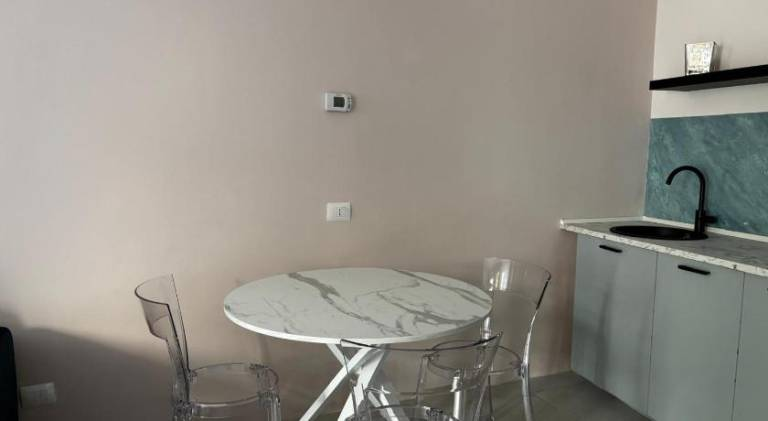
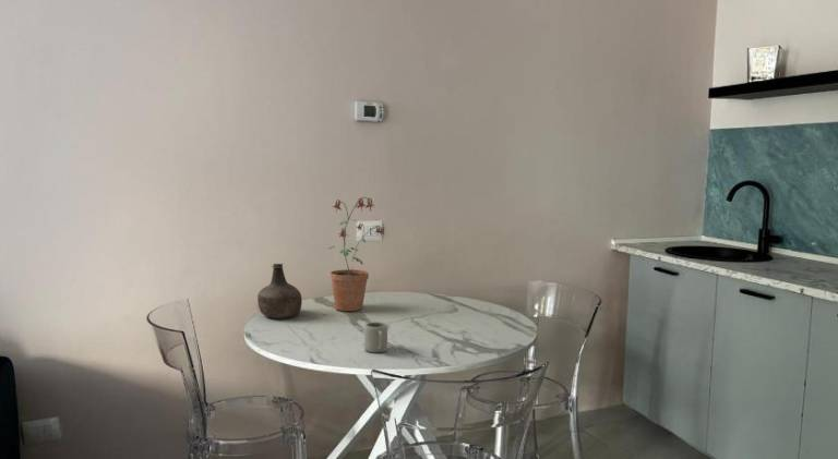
+ potted plant (350, 251)
+ cup (376, 338)
+ bottle (279, 289)
